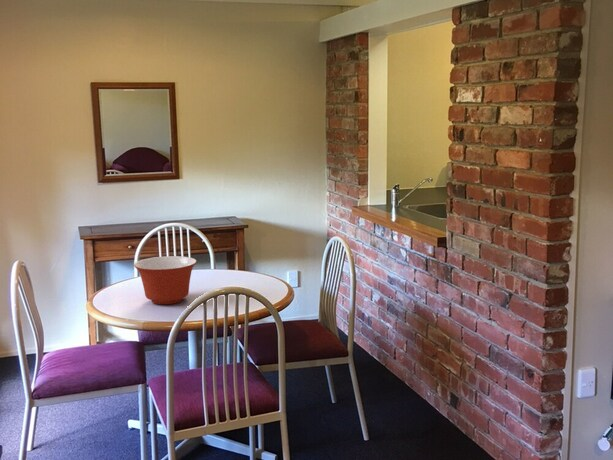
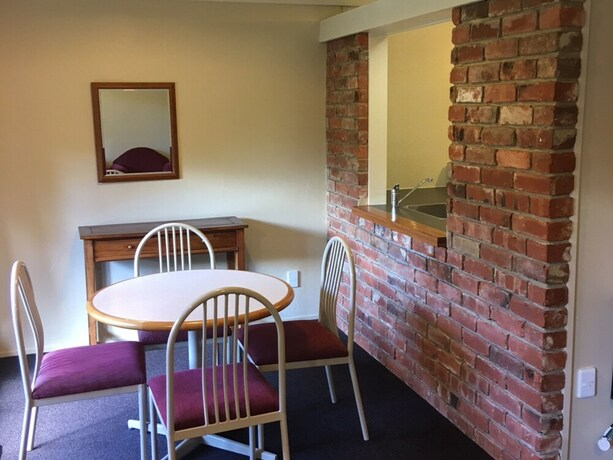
- mixing bowl (166, 281)
